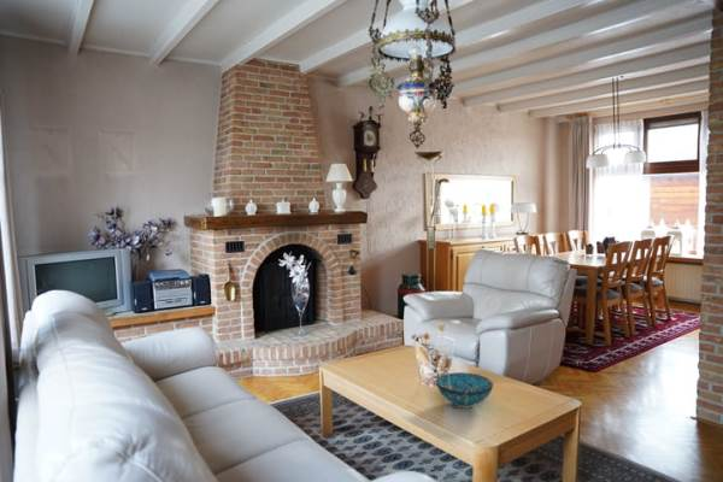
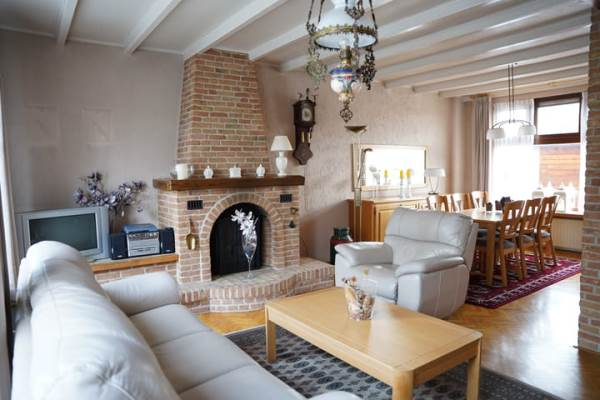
- decorative bowl (464, 393)
